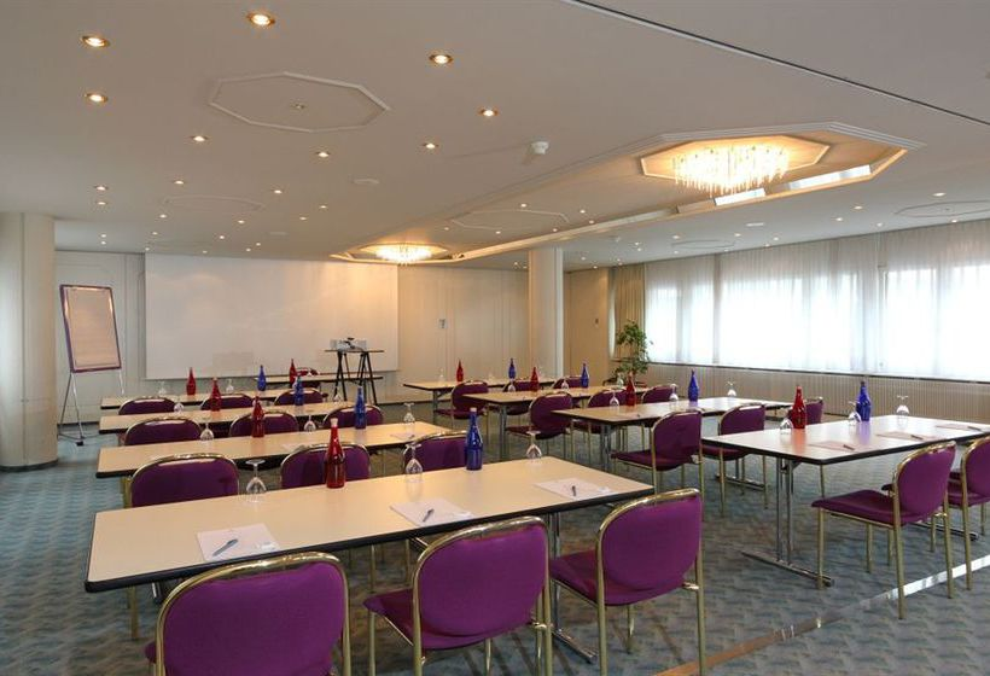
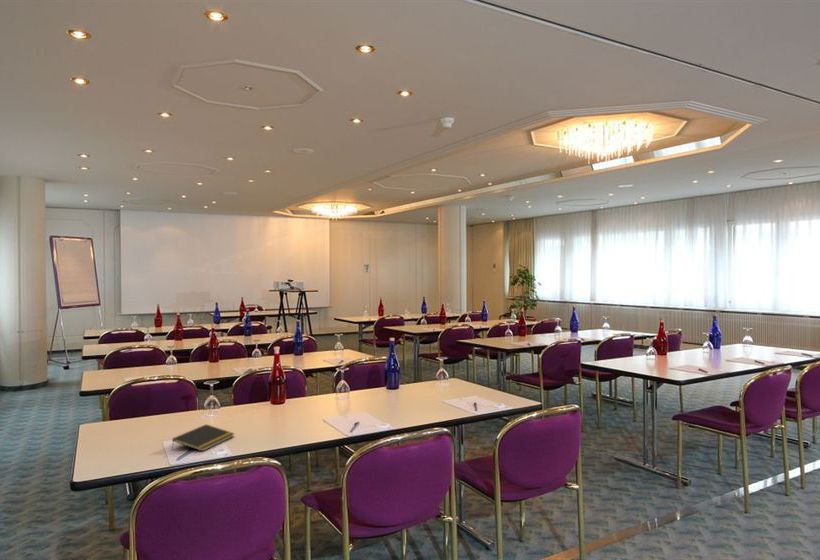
+ notepad (204, 437)
